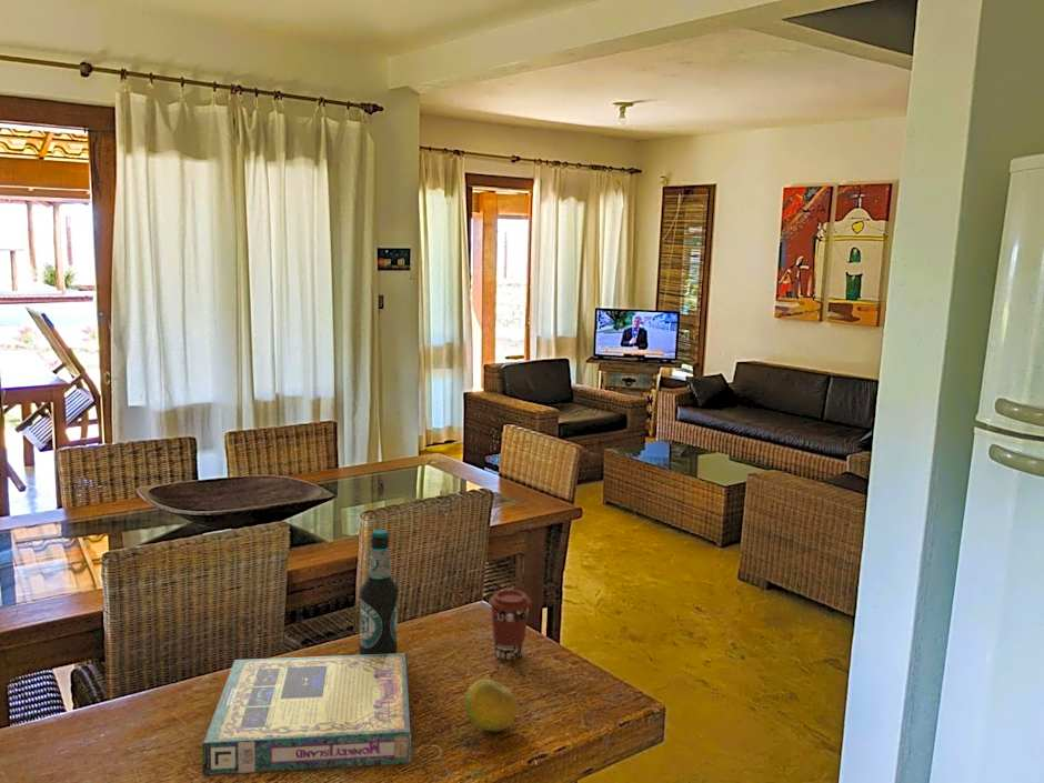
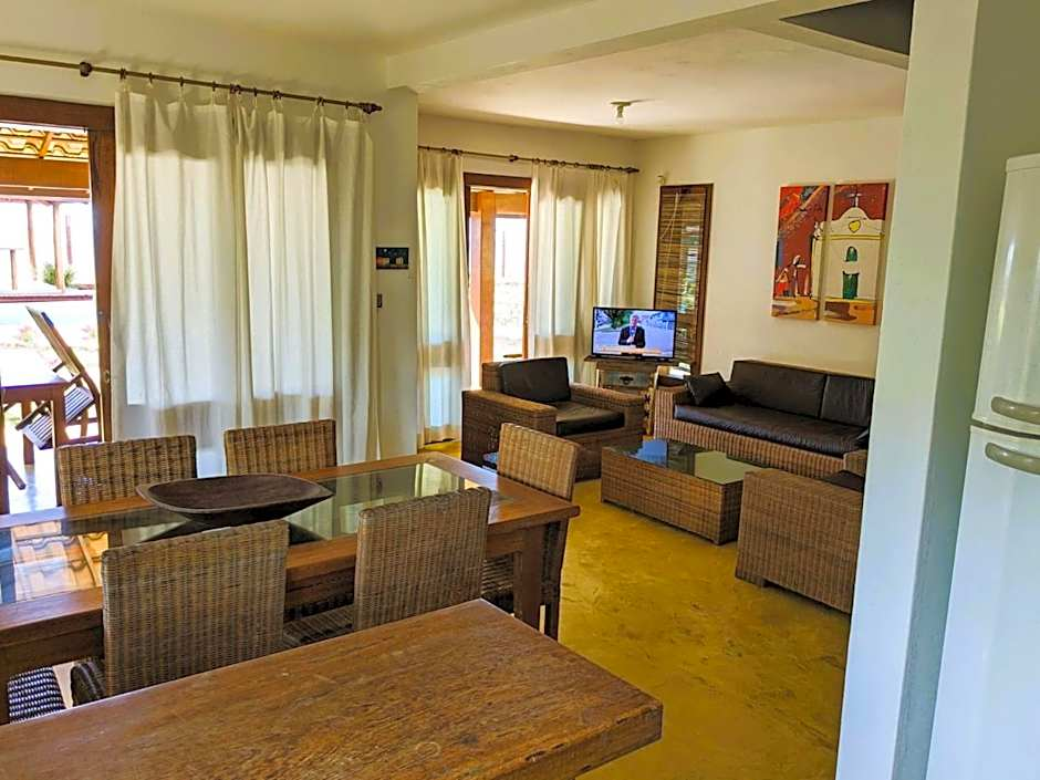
- video game box (315, 707)
- bottle (379, 594)
- fruit (491, 704)
- coffee cup (509, 624)
